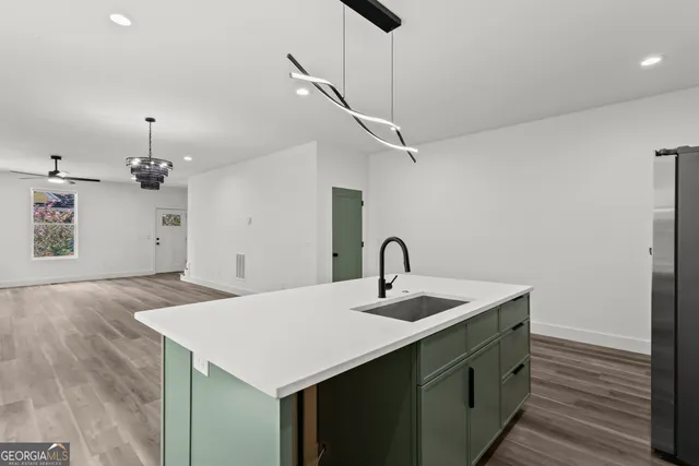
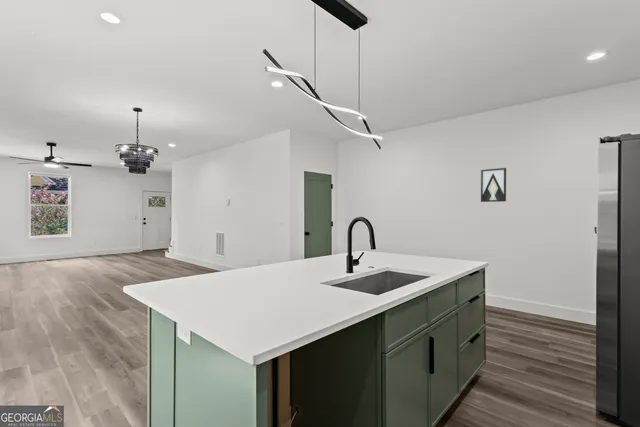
+ wall art (493, 185)
